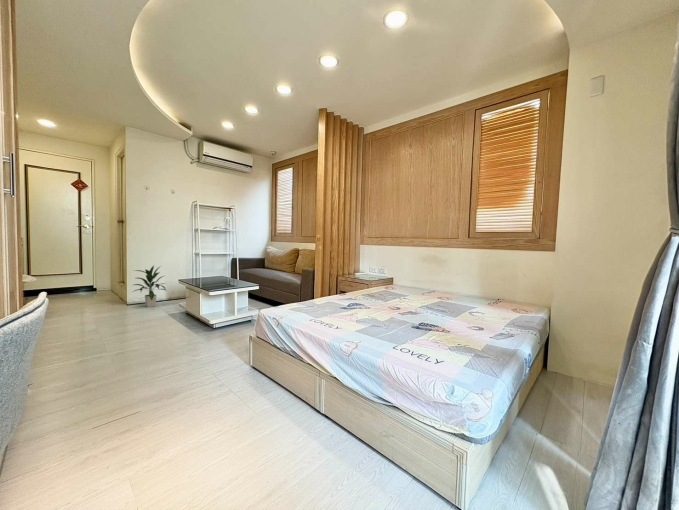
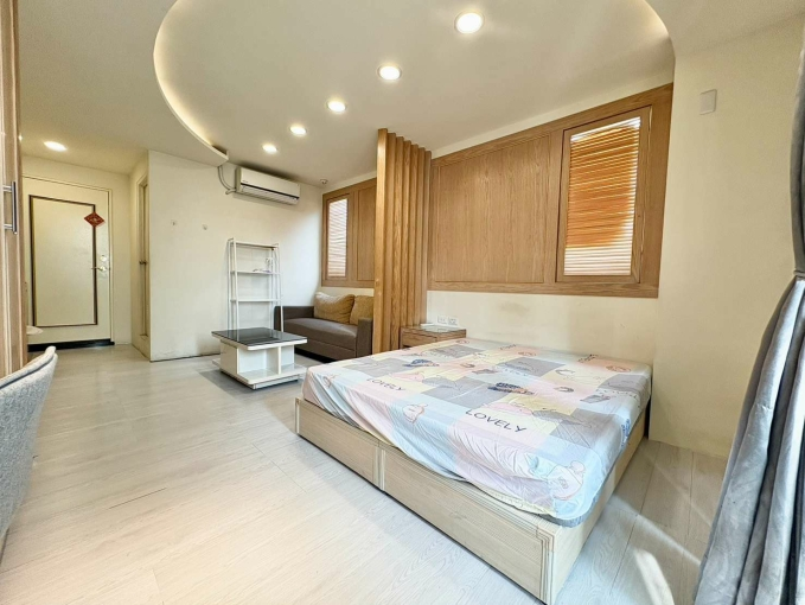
- indoor plant (149, 285)
